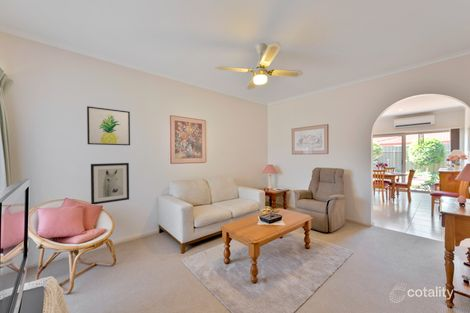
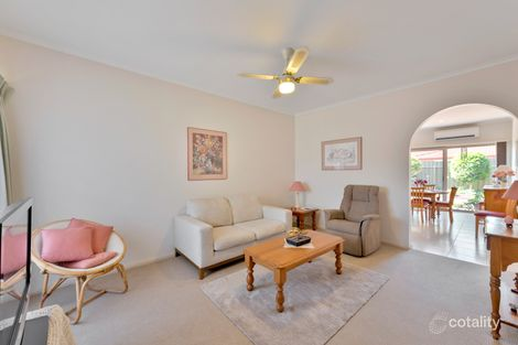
- wall art (110, 182)
- wall art (109, 127)
